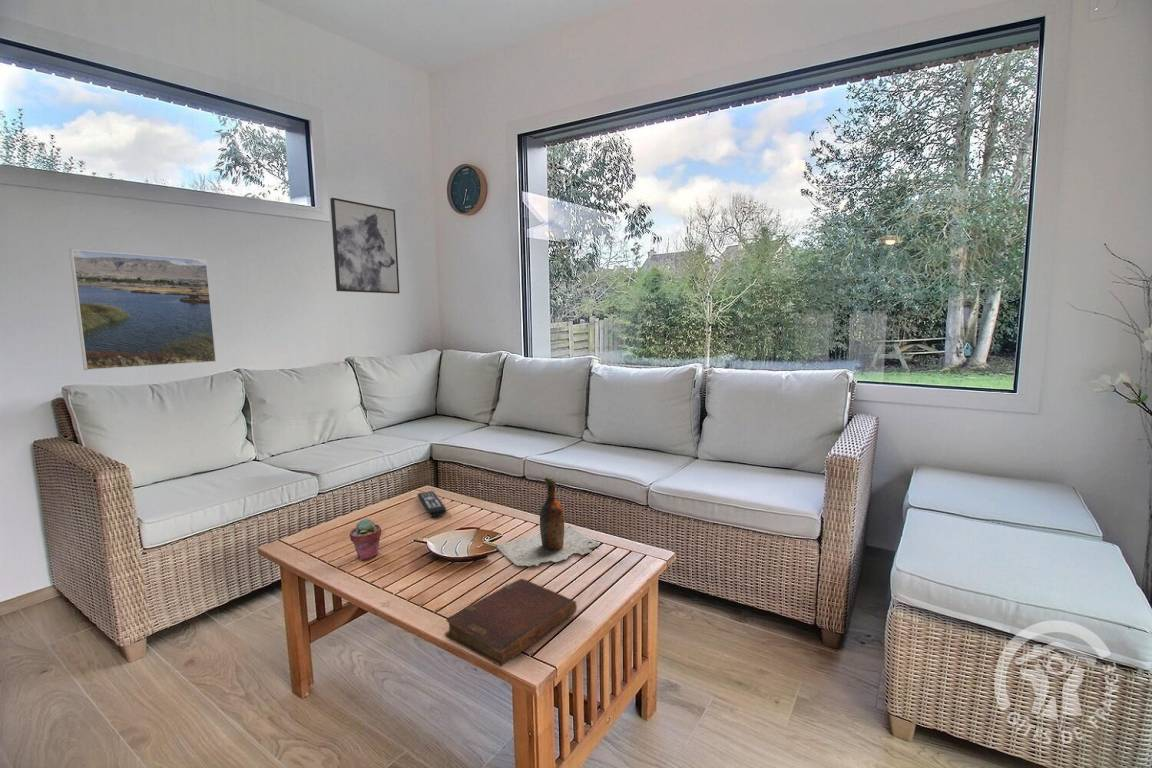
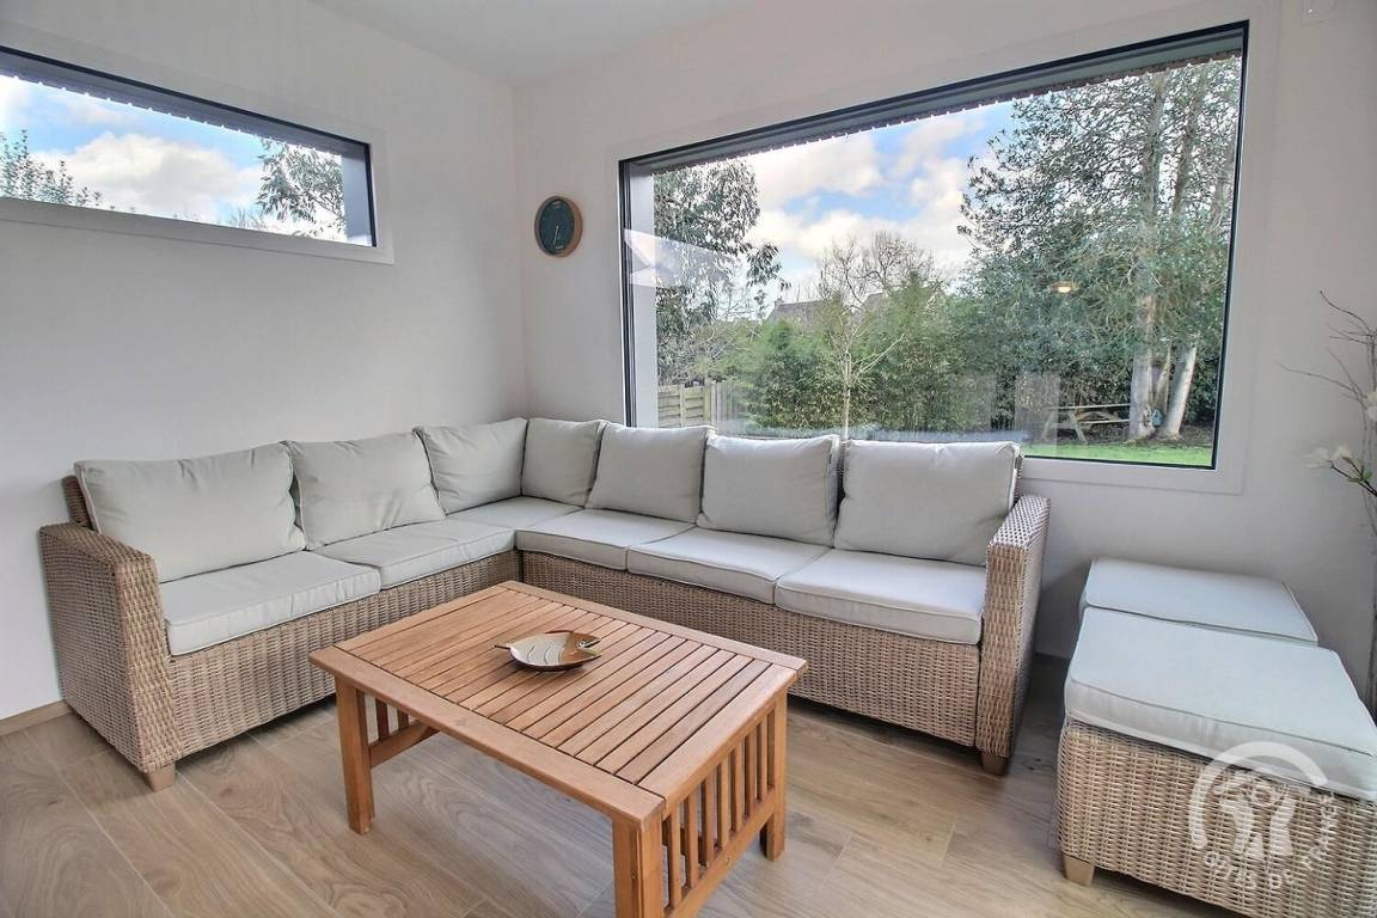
- wine bottle (548, 512)
- wall art (367, 248)
- diary (512, 617)
- potted succulent (366, 537)
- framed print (149, 310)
- remote control (431, 503)
